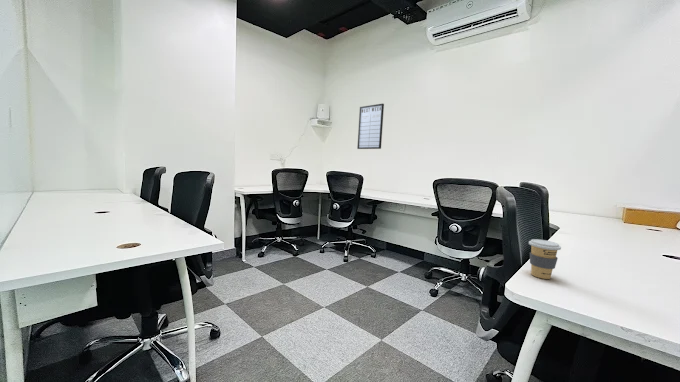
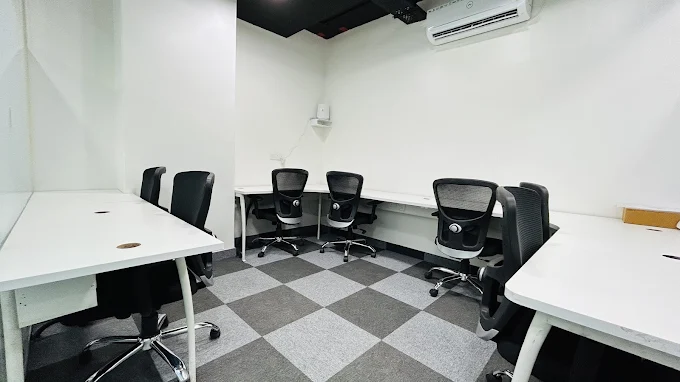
- writing board (370, 127)
- coffee cup (542, 259)
